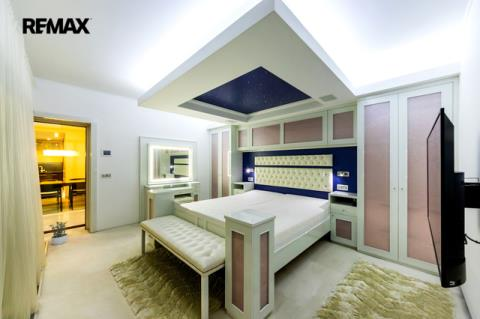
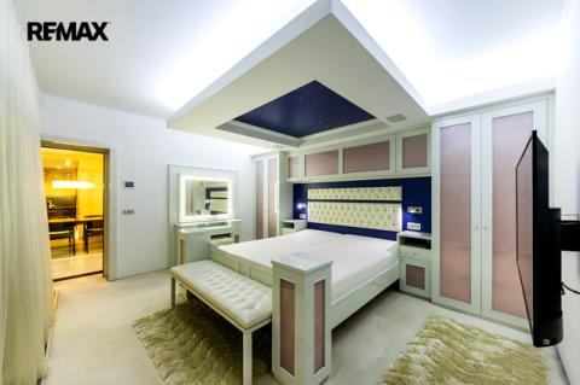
- potted plant (58, 232)
